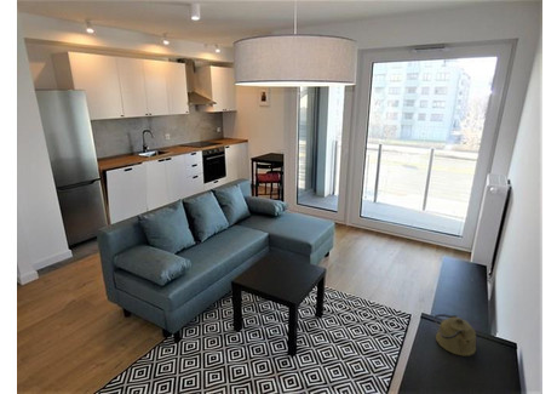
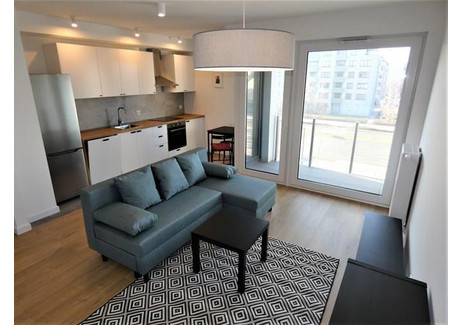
- kettle (458, 333)
